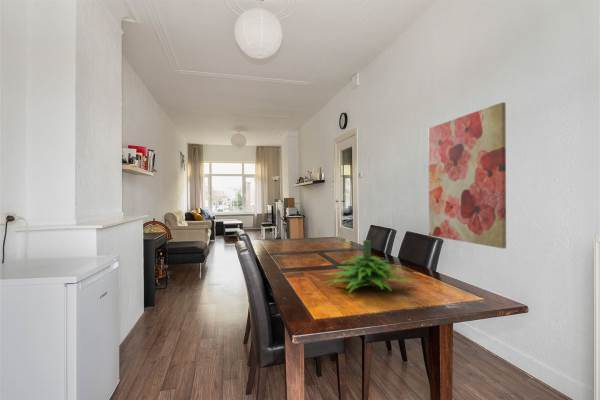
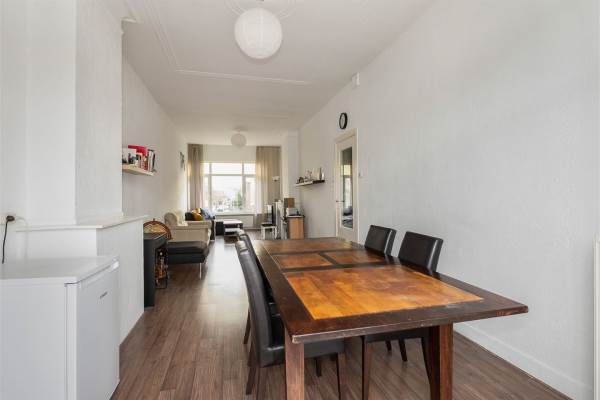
- wall art (461, 179)
- plant (367, 262)
